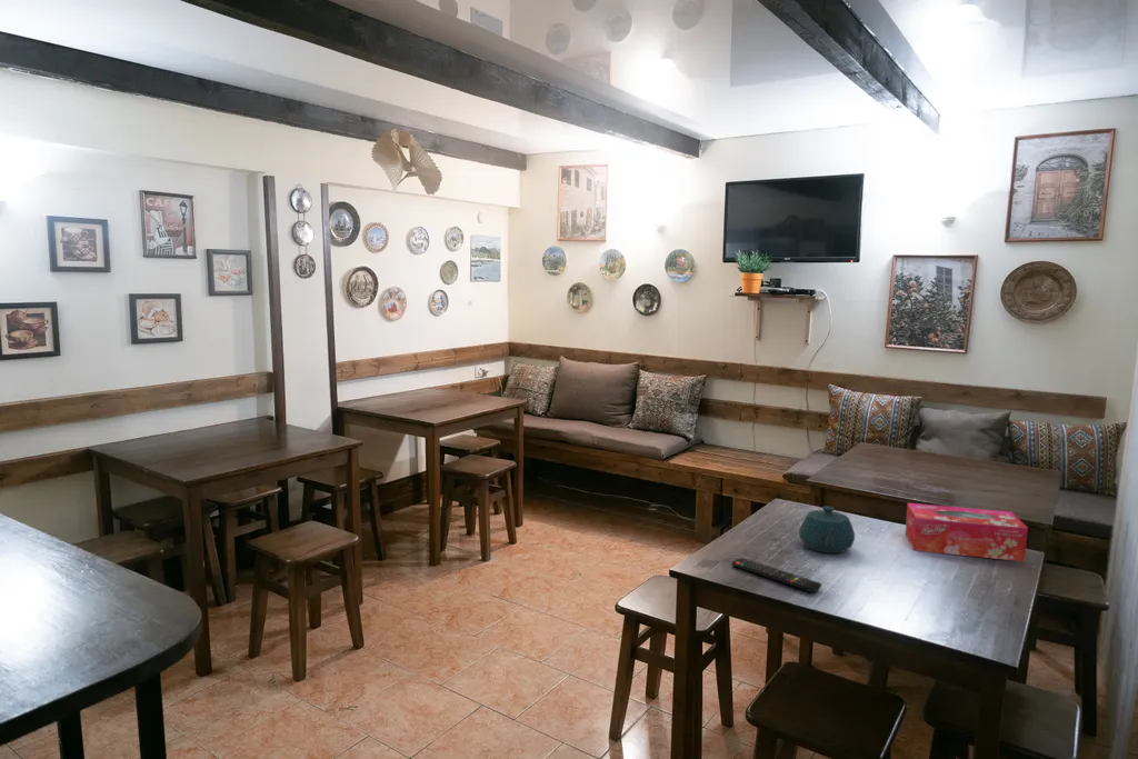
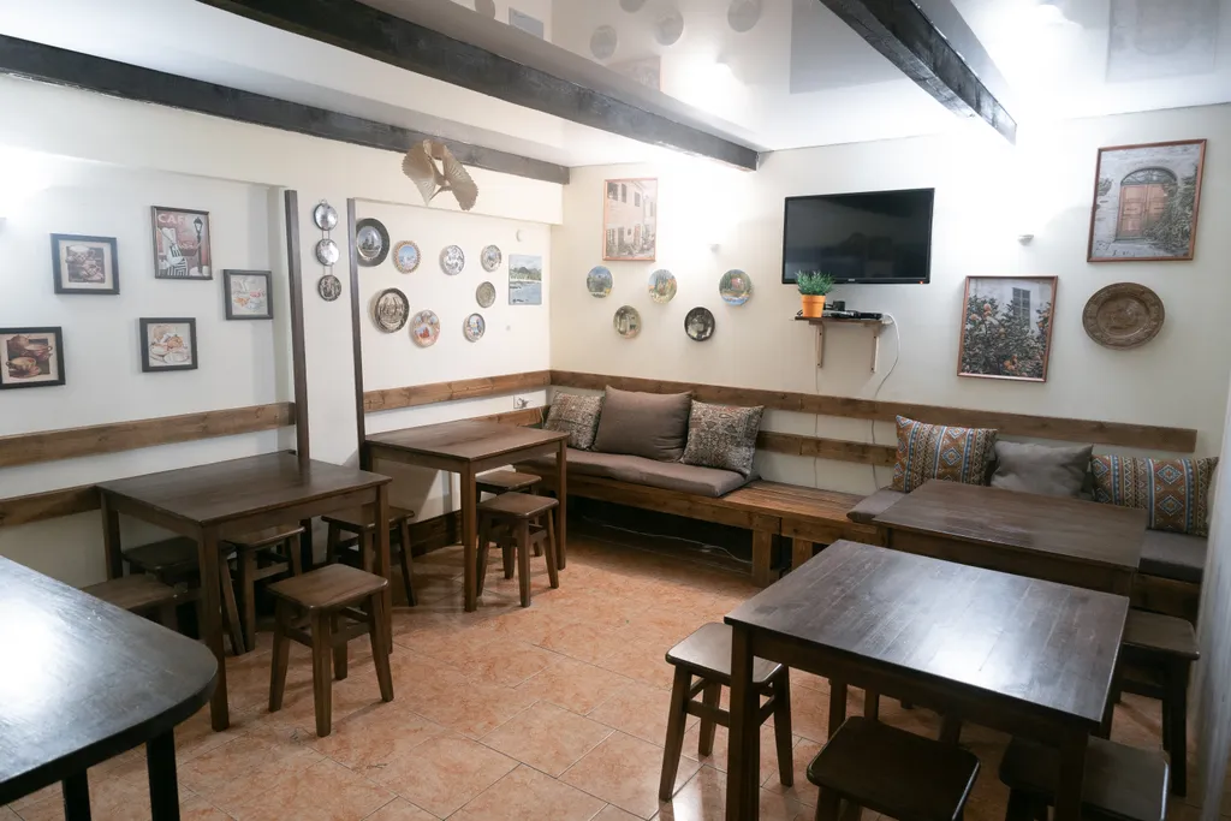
- tissue box (962, 530)
- teapot (827, 528)
- remote control (773, 575)
